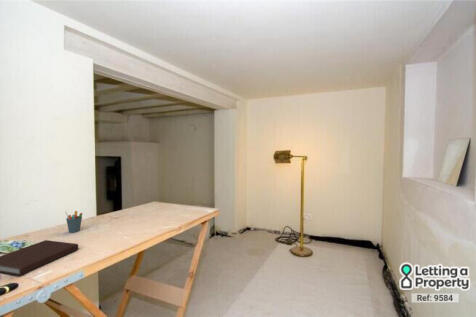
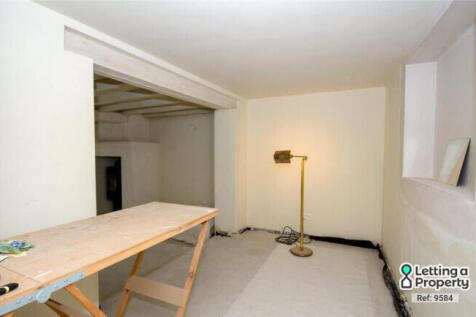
- notebook (34, 255)
- pen holder (74, 220)
